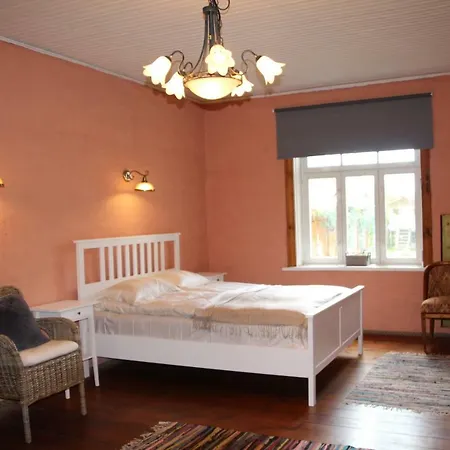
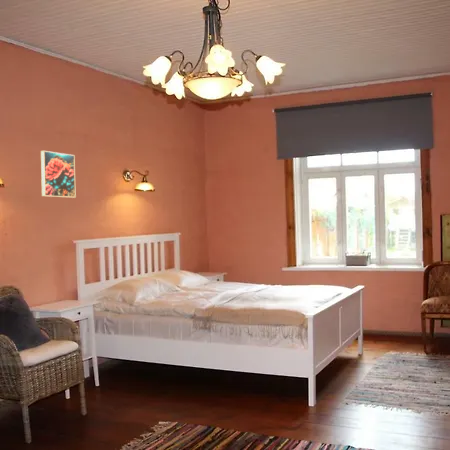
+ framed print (58, 174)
